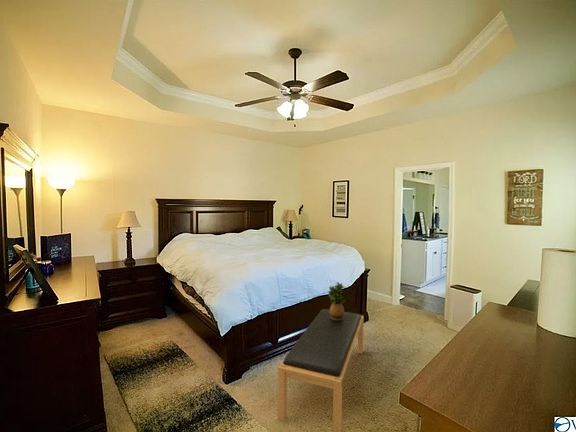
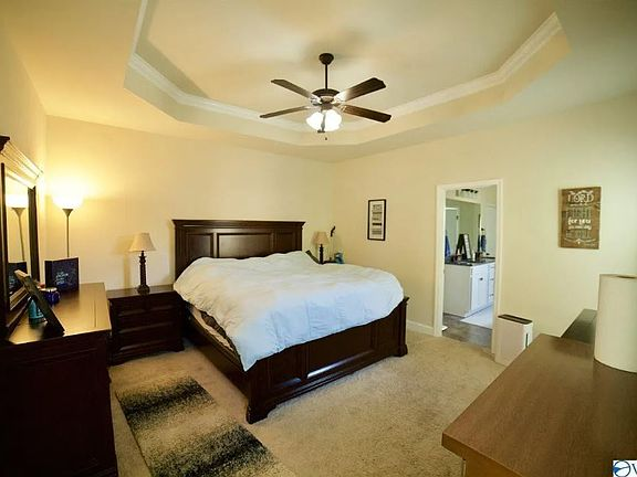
- potted plant (334, 299)
- bench (328, 355)
